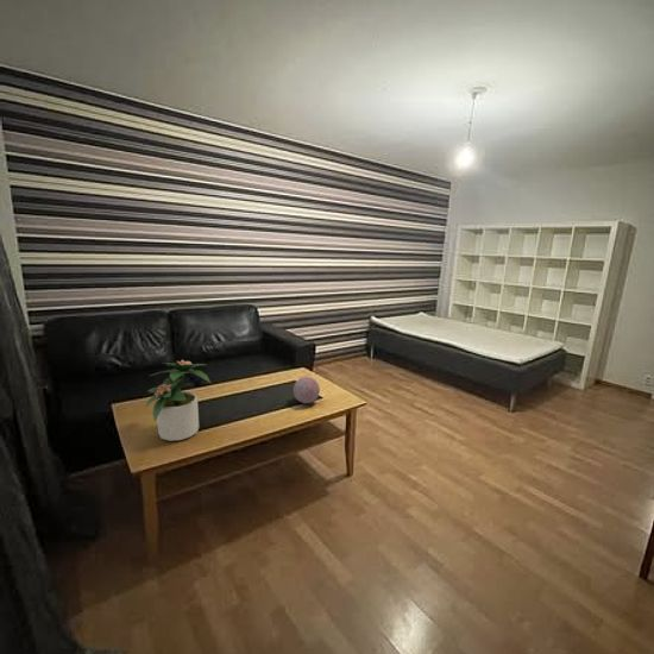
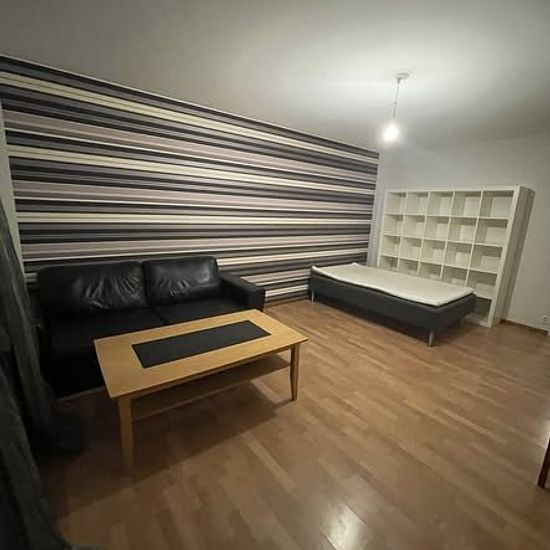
- decorative orb (306, 390)
- potted plant (180, 395)
